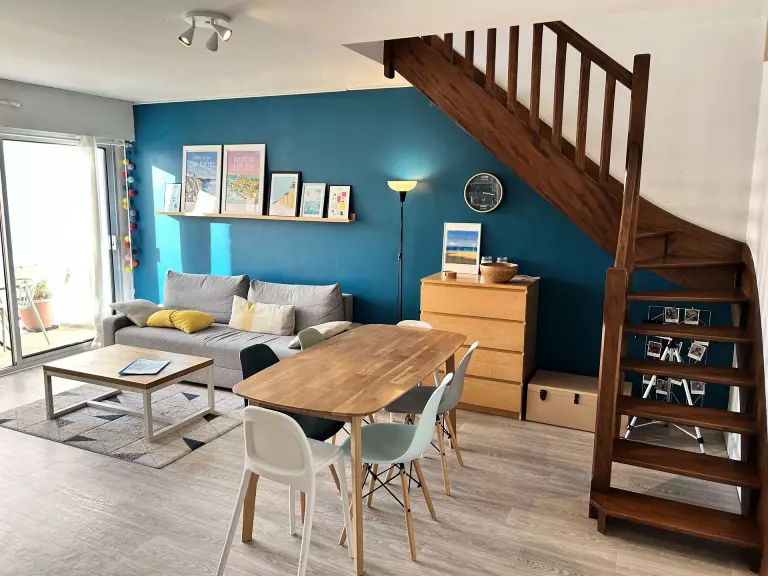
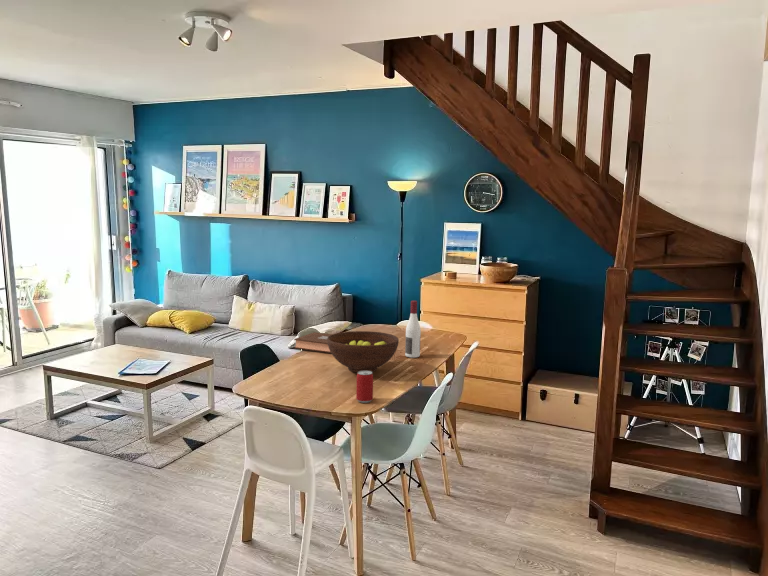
+ fruit bowl (362, 354)
+ book (326, 342)
+ alcohol (413, 328)
+ beer can (364, 386)
